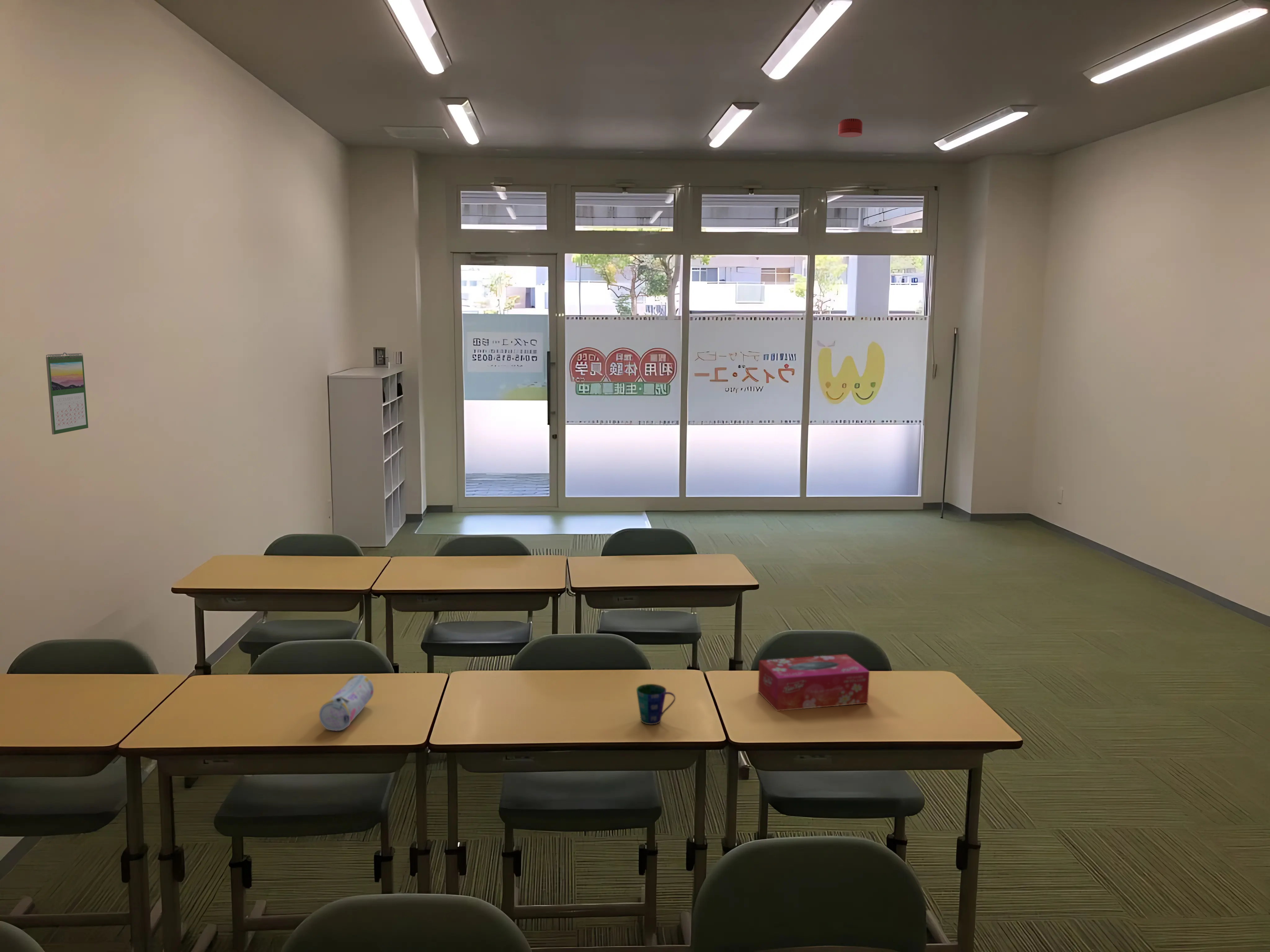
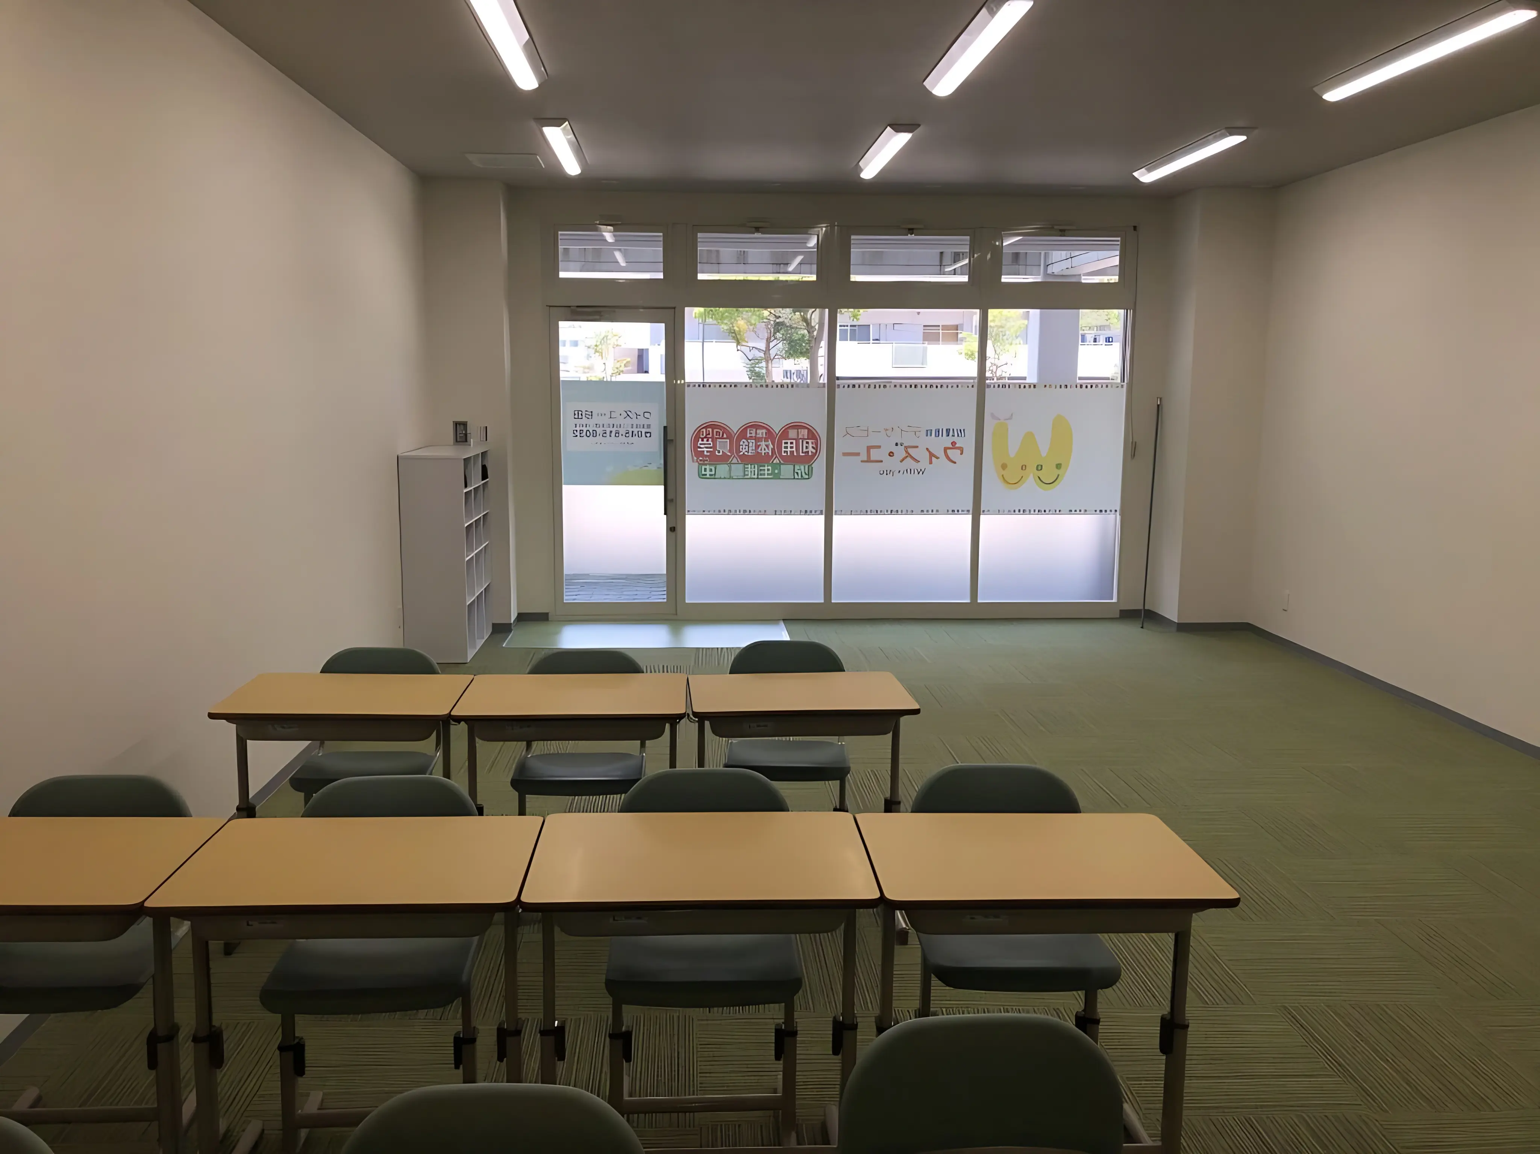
- calendar (68, 392)
- smoke detector (850, 127)
- cup (655, 705)
- pencil case (347, 702)
- tissue box (813, 681)
